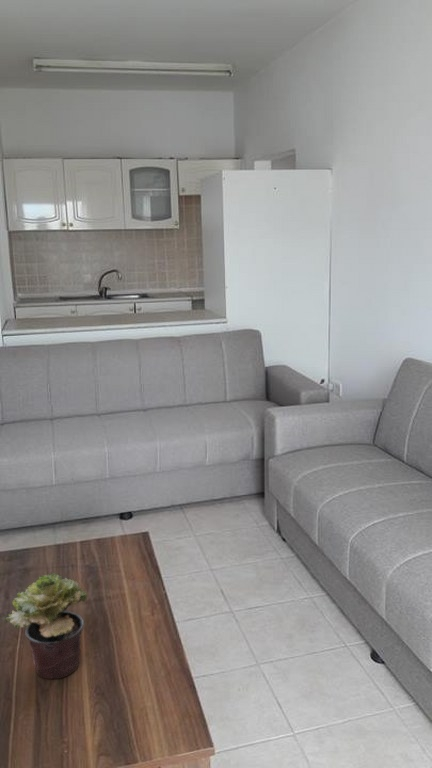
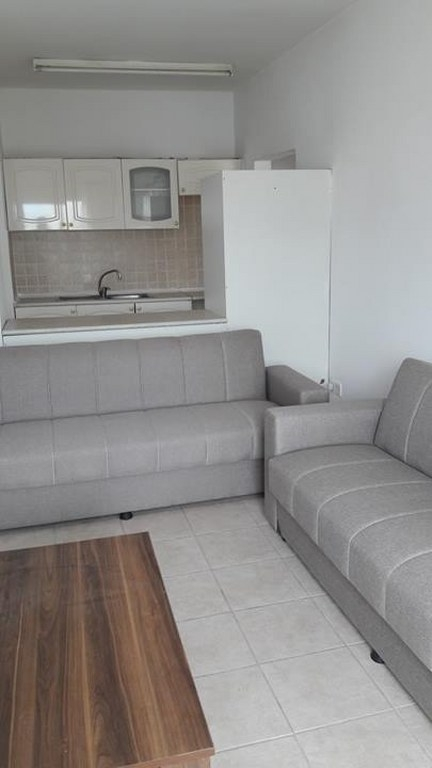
- potted plant (47, 621)
